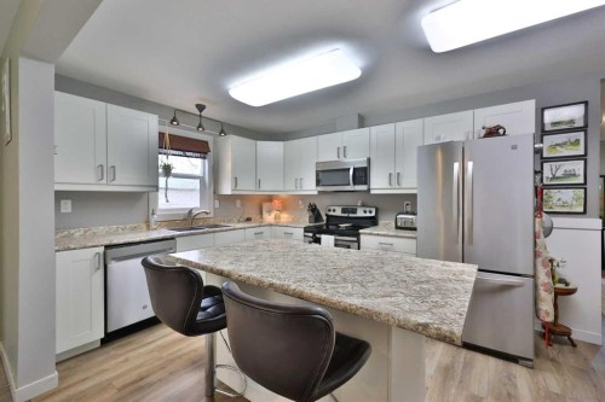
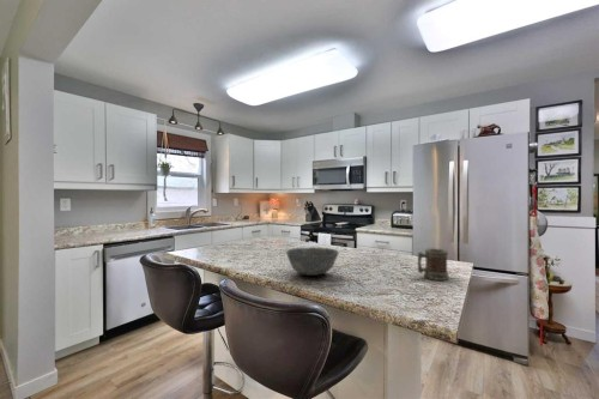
+ mug (432, 262)
+ bowl (311, 261)
